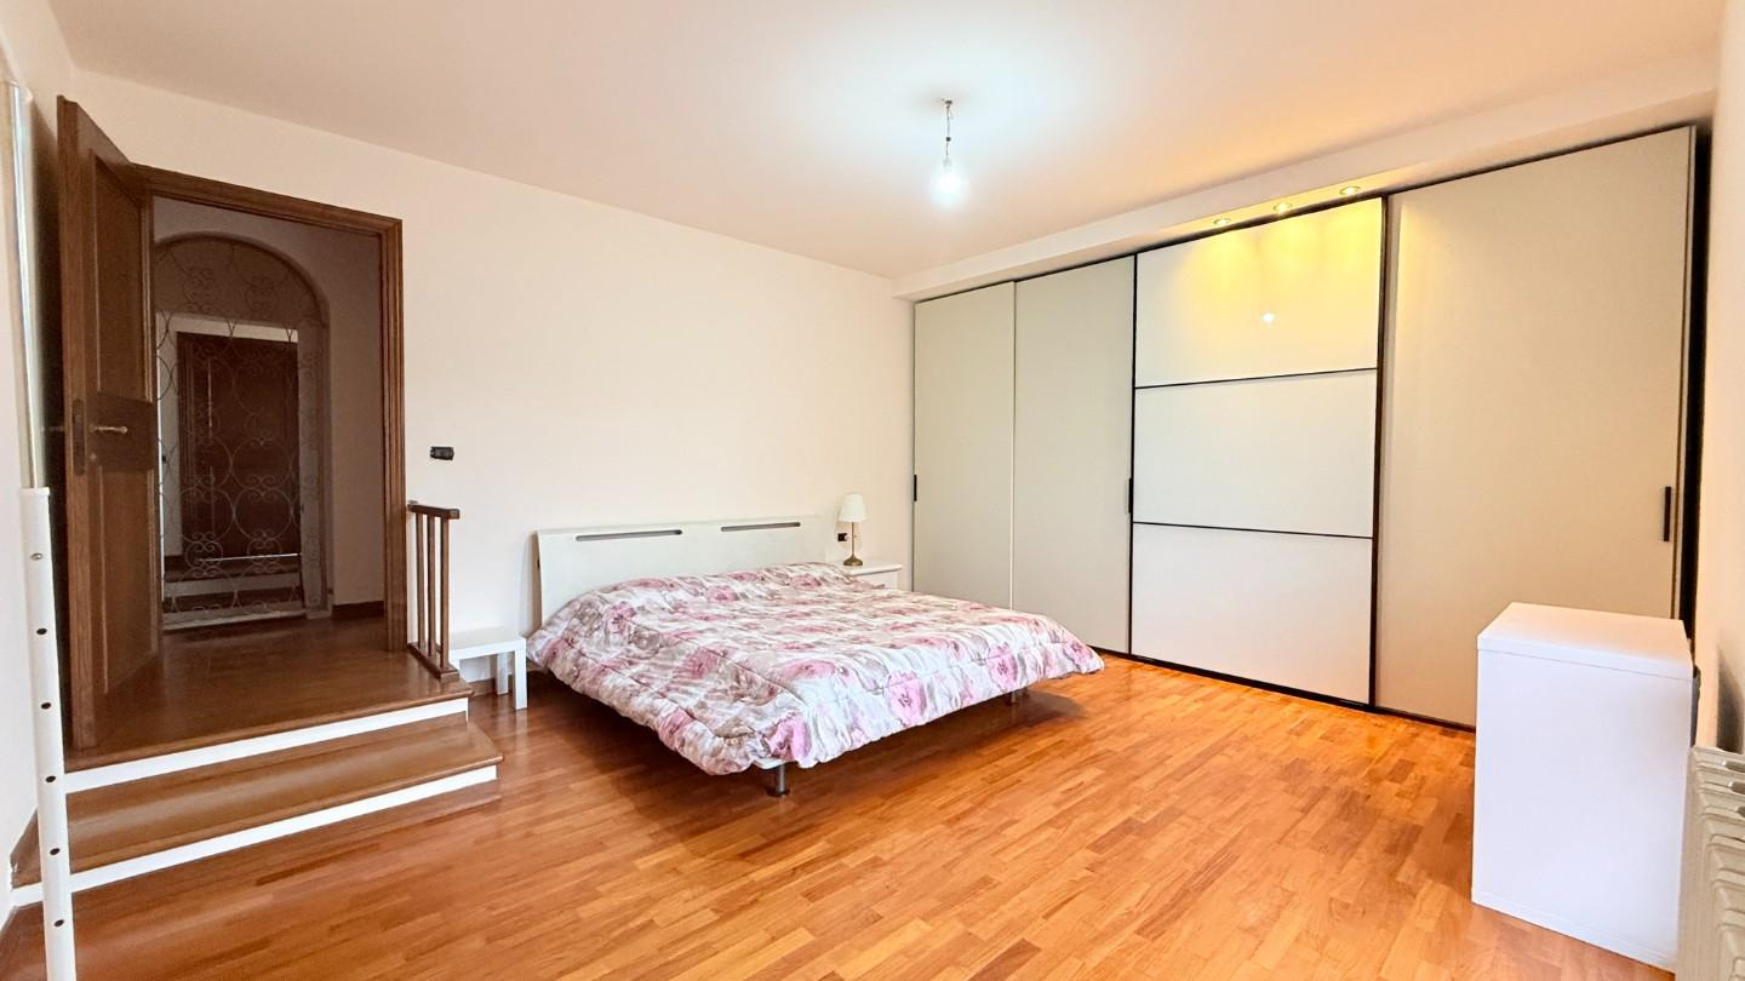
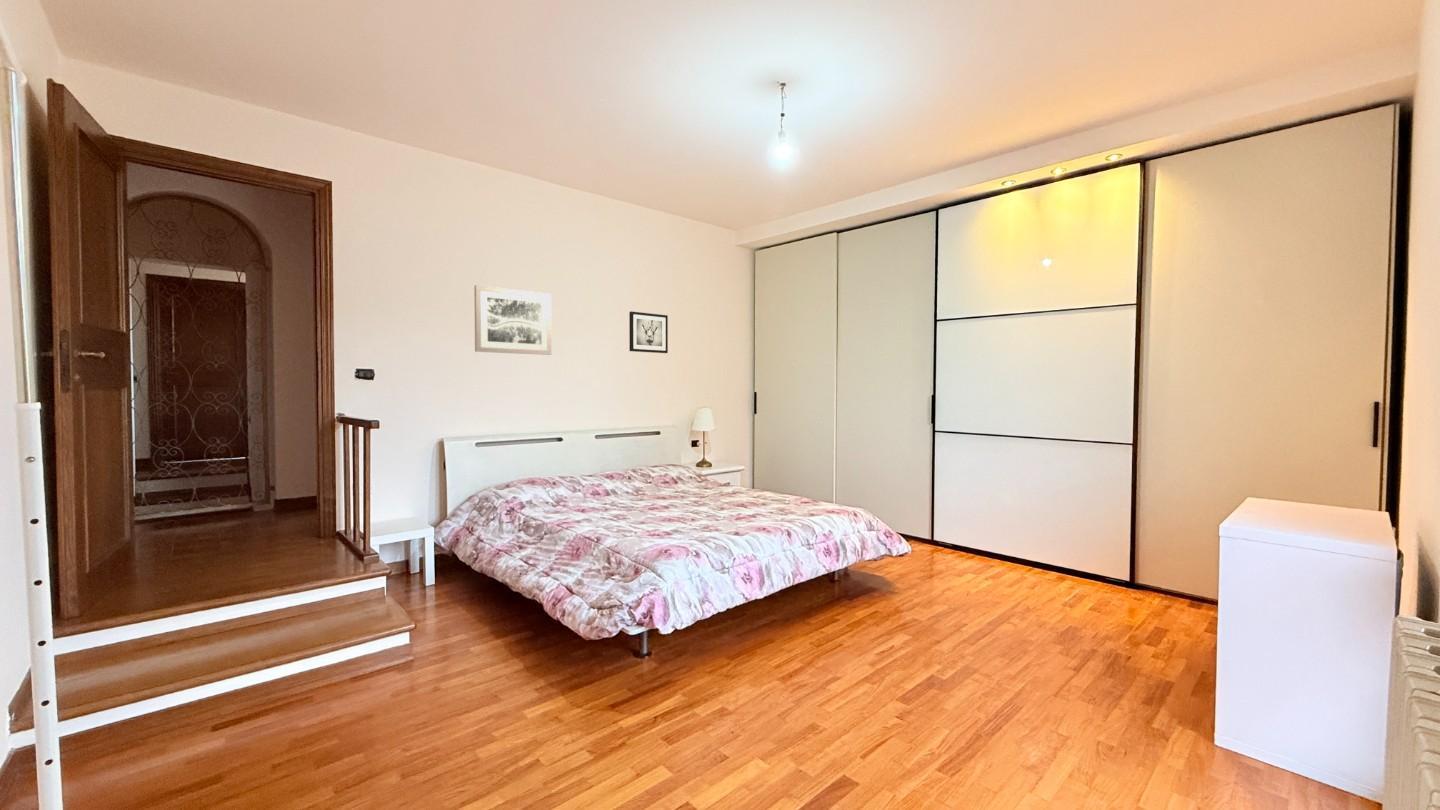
+ wall art (514, 321)
+ wall art (649, 332)
